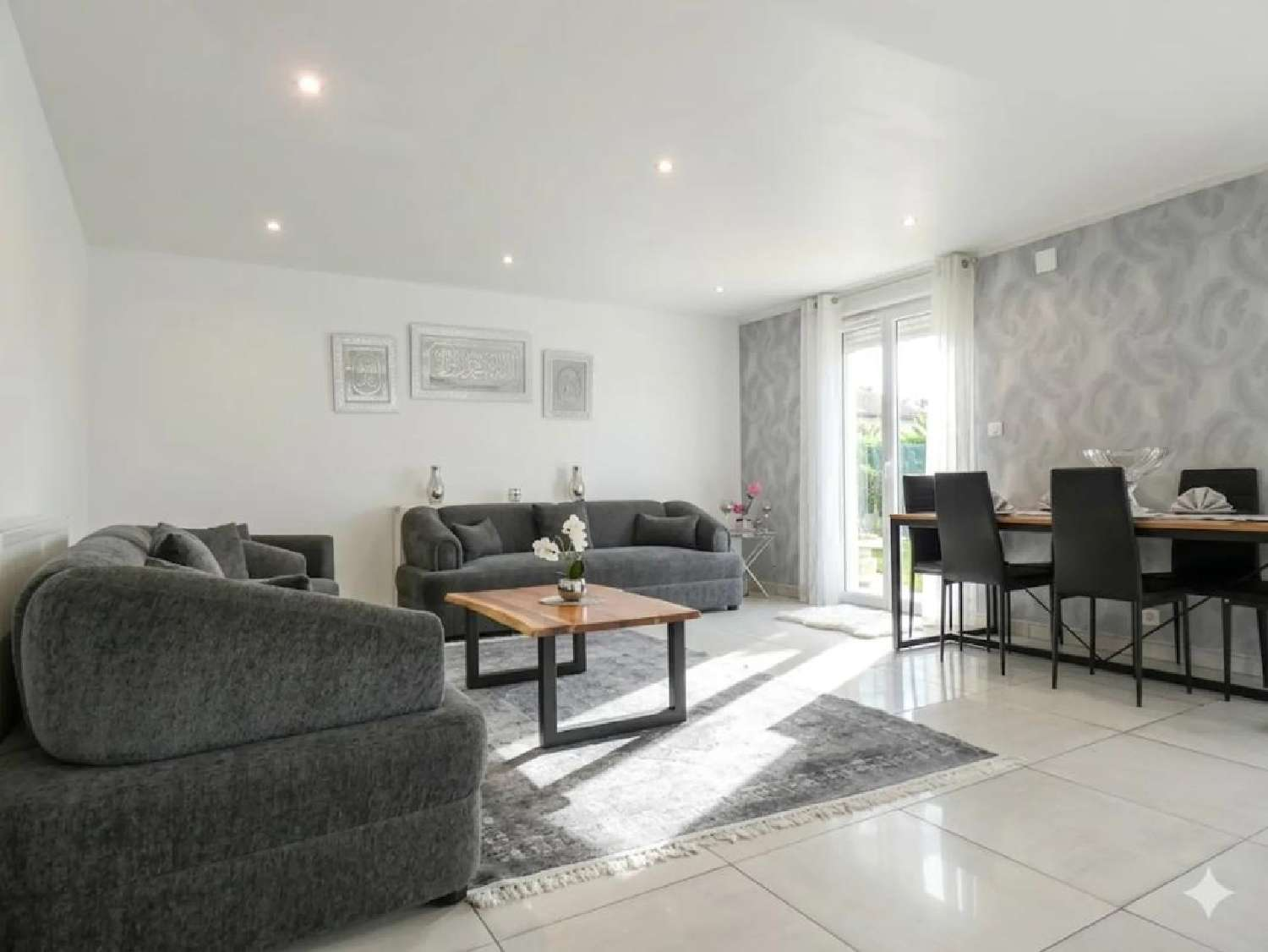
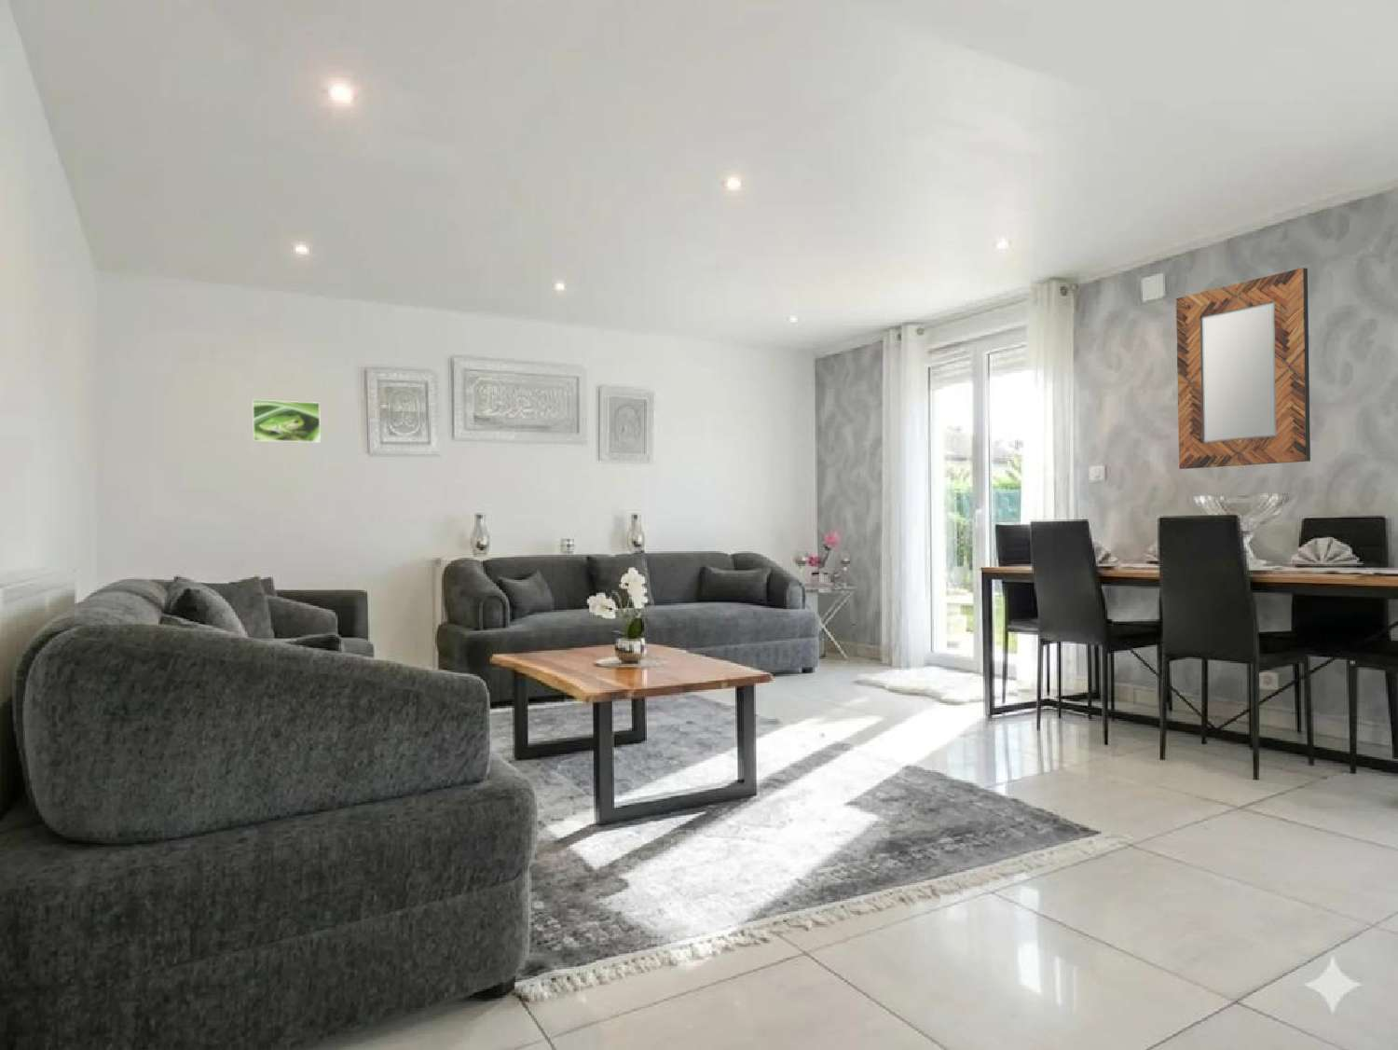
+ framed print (287, 421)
+ home mirror (1238, 375)
